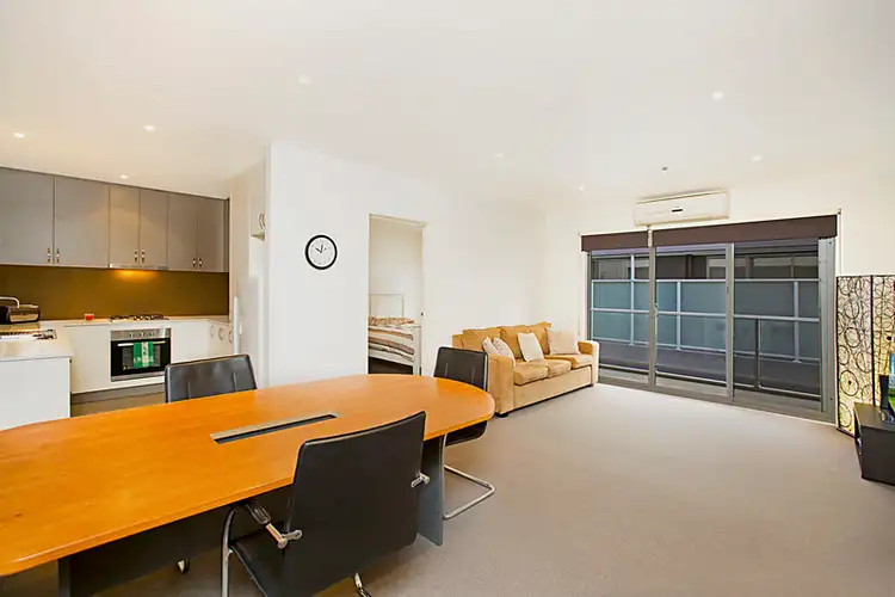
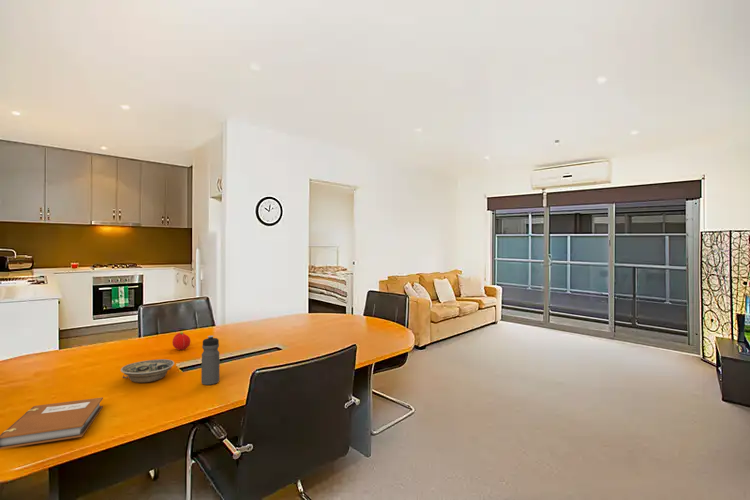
+ fruit (181, 340)
+ bowl (148, 371)
+ water bottle (210, 359)
+ notebook (55, 419)
